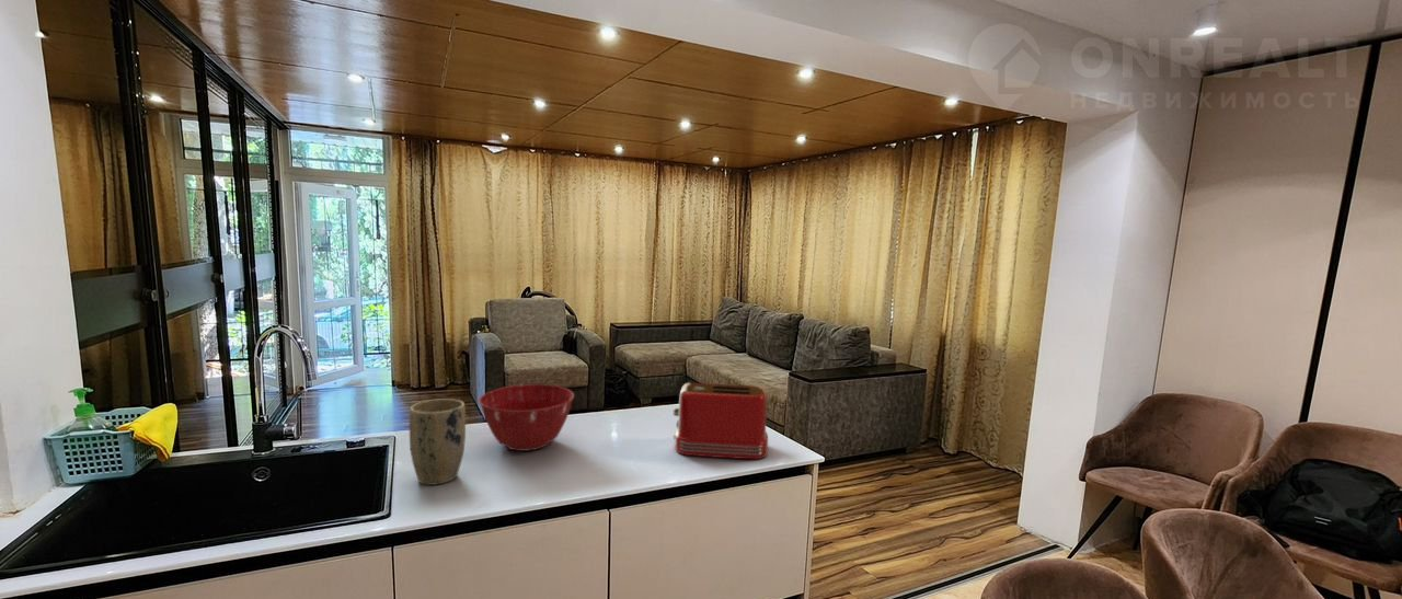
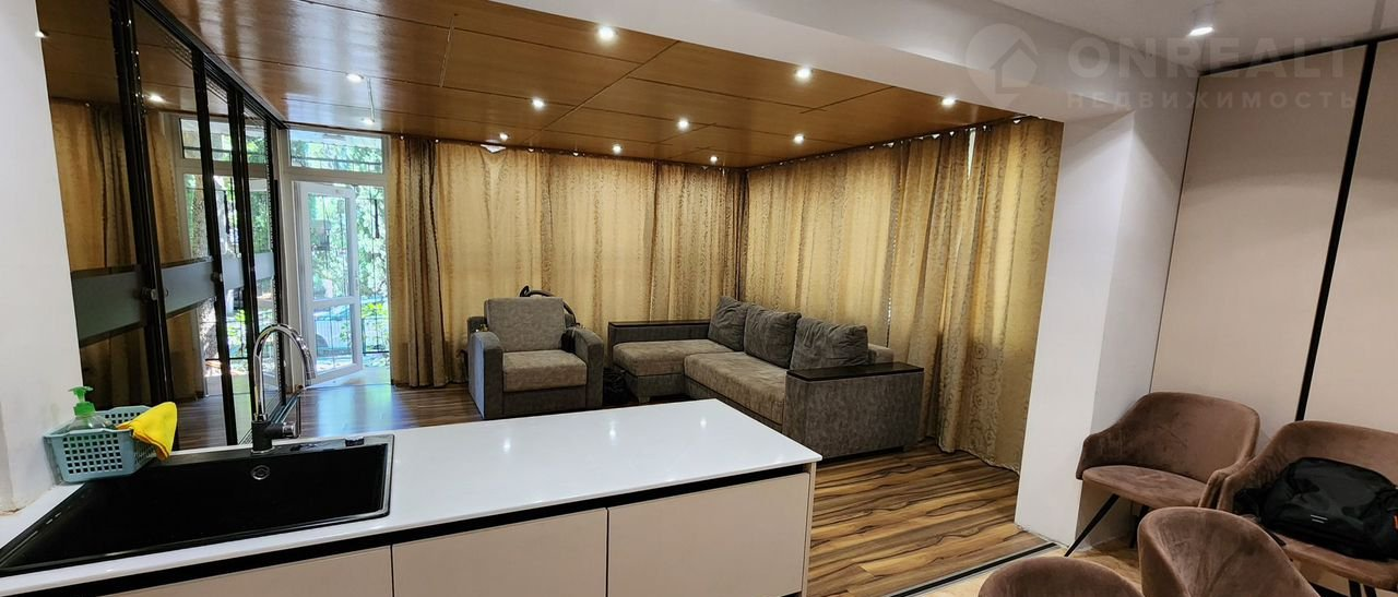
- toaster (722, 418)
- plant pot (438, 441)
- mixing bowl (527, 419)
